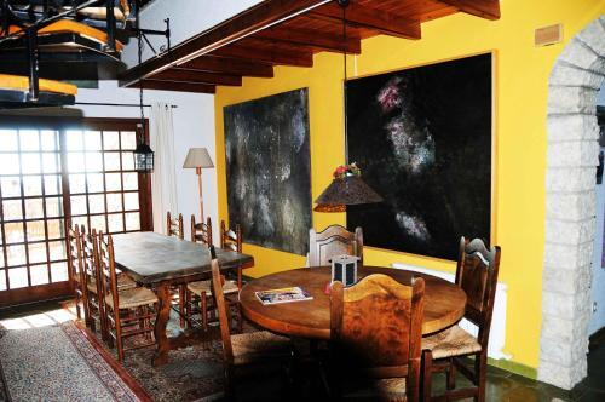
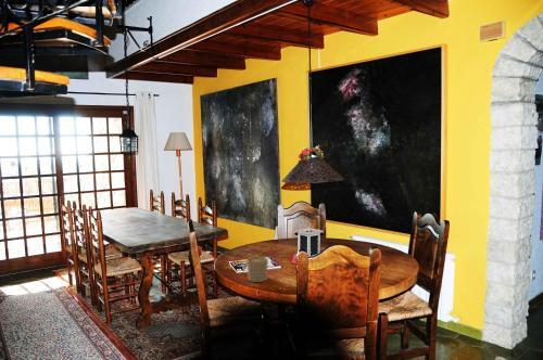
+ cup (257, 268)
